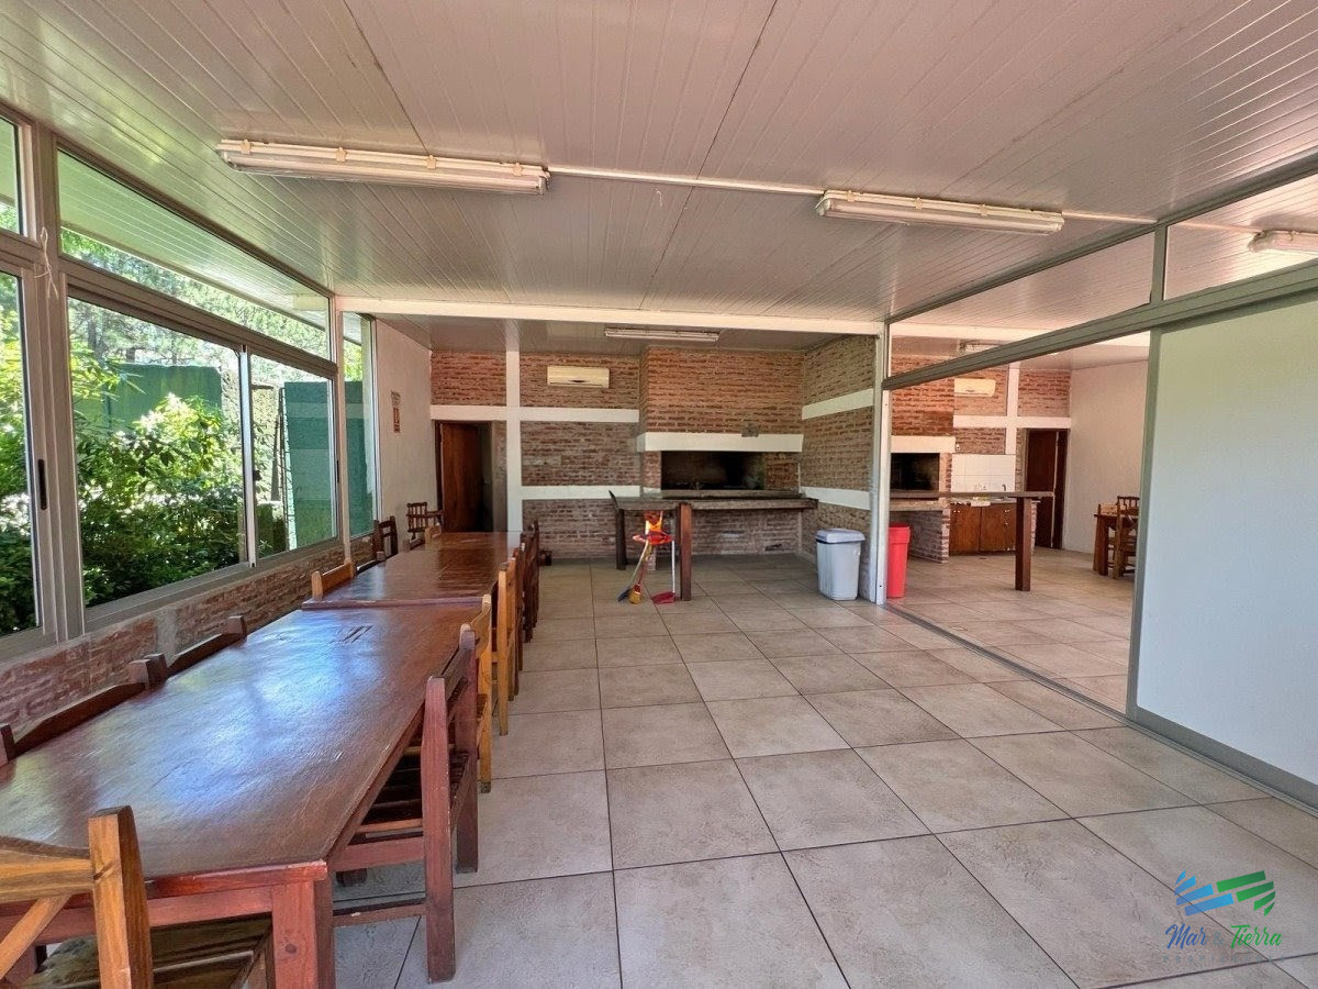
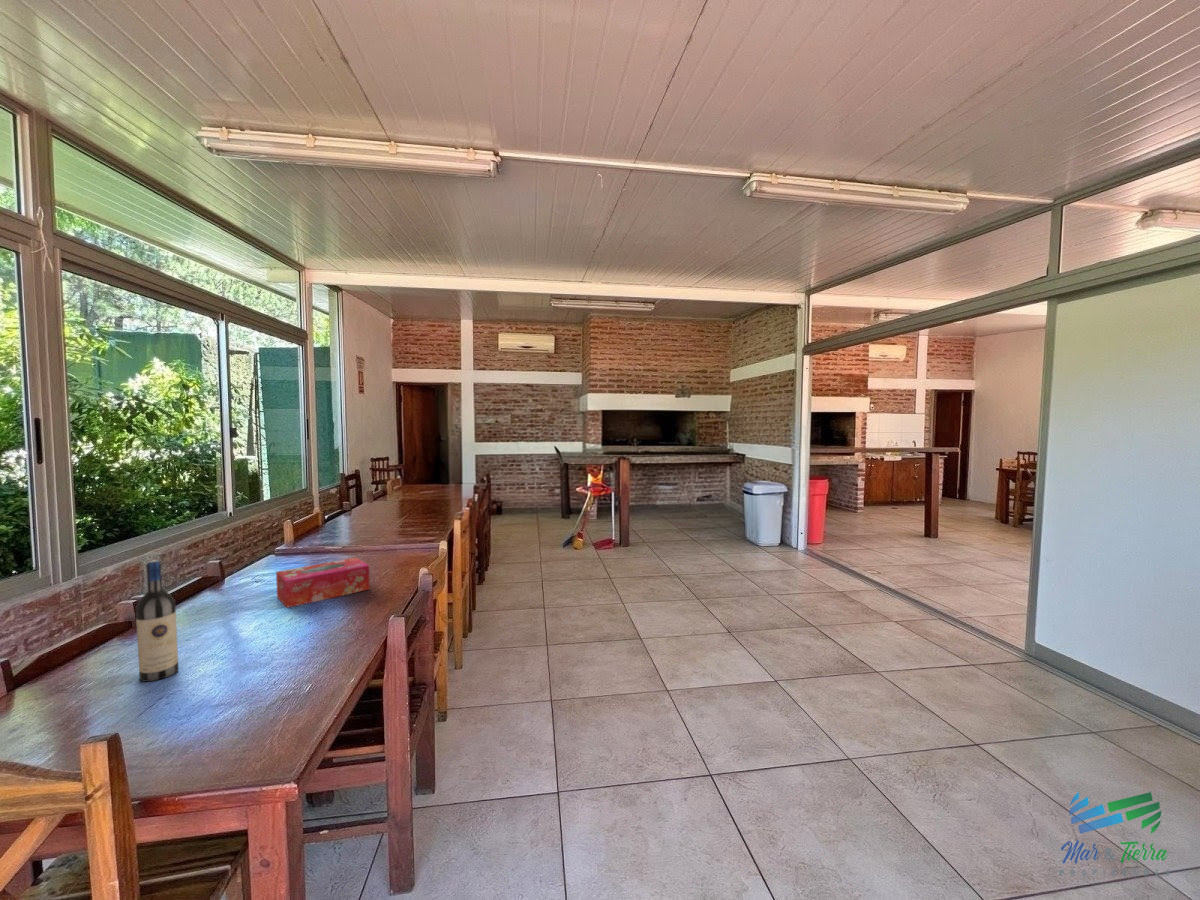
+ tissue box (324, 580)
+ wine bottle (156, 618)
